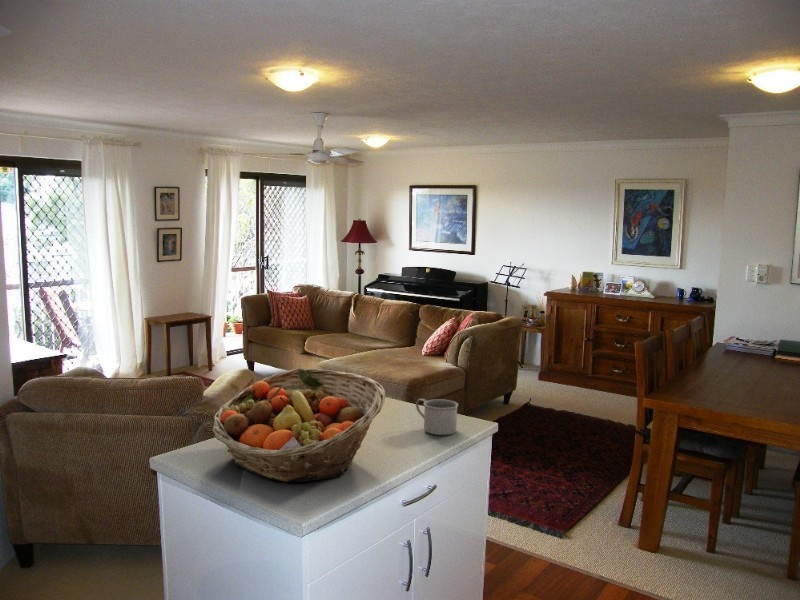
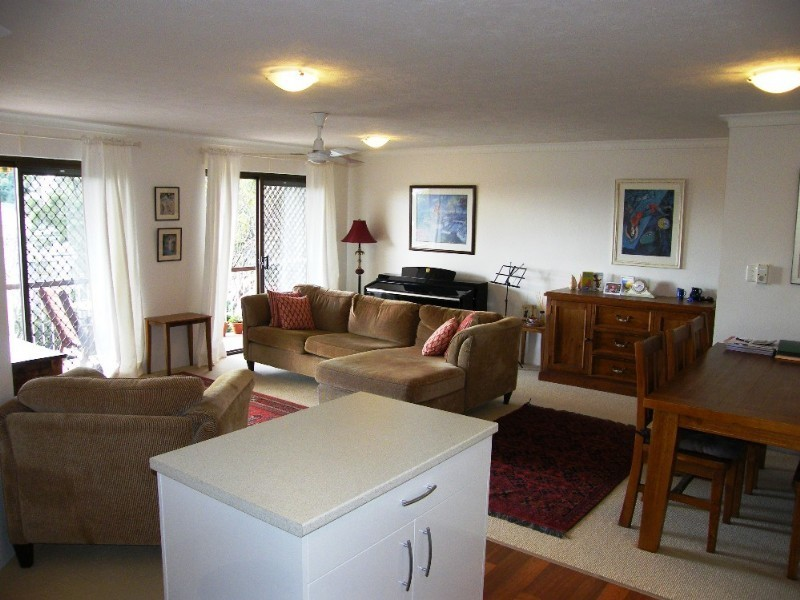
- mug (437, 416)
- fruit basket (298, 420)
